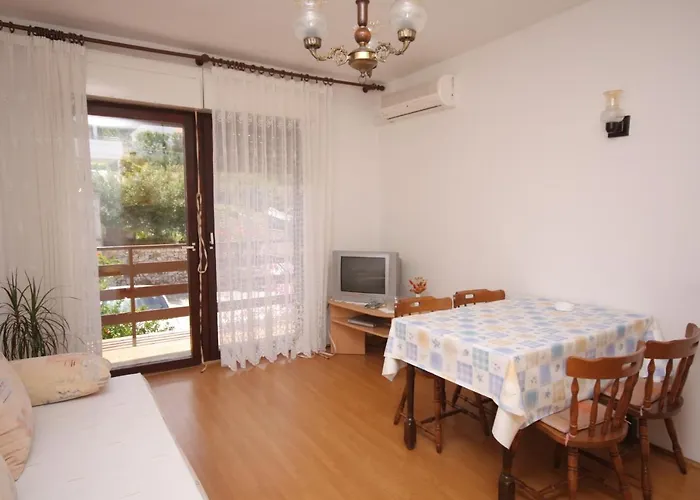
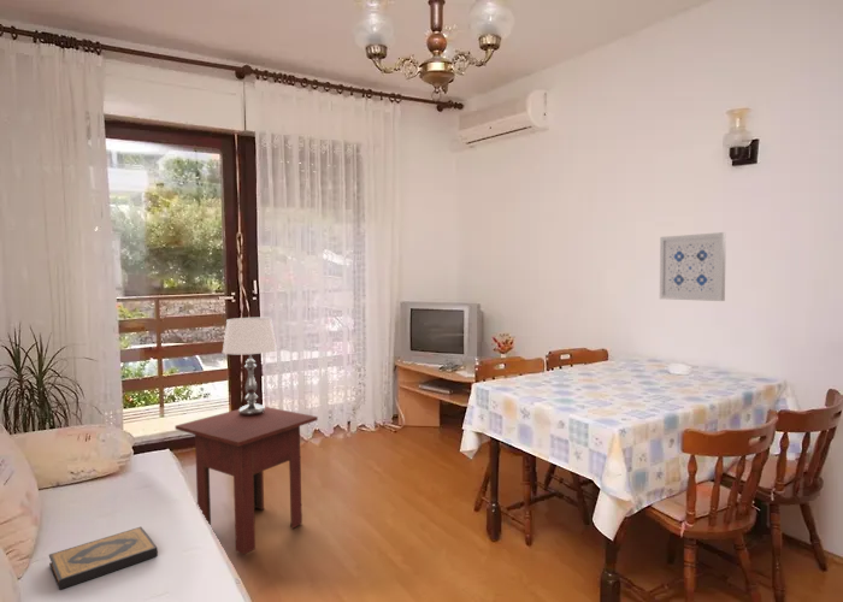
+ side table (249, 474)
+ table lamp (250, 366)
+ wall art (690, 267)
+ hardback book (104, 555)
